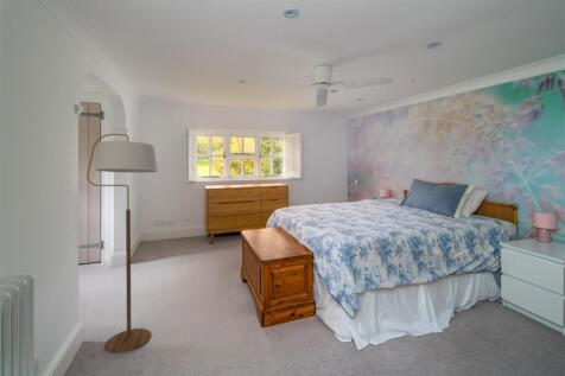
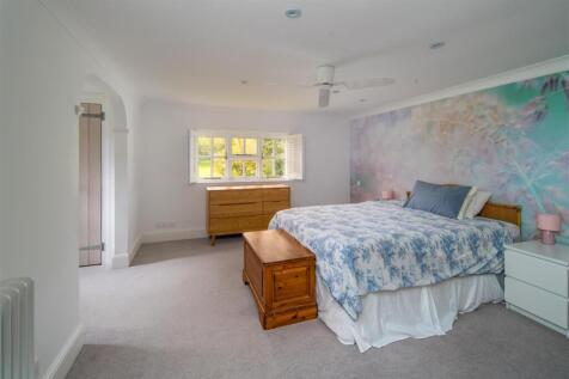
- floor lamp (126, 237)
